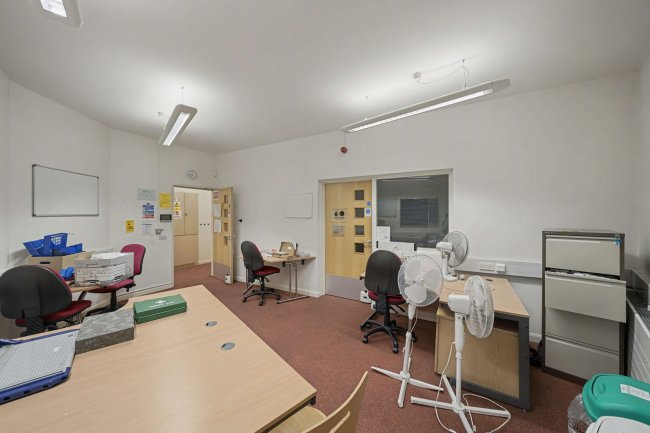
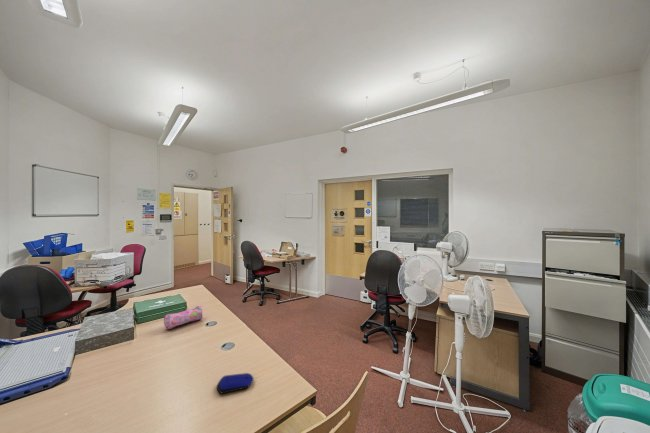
+ computer mouse (235, 381)
+ pencil case (184, 316)
